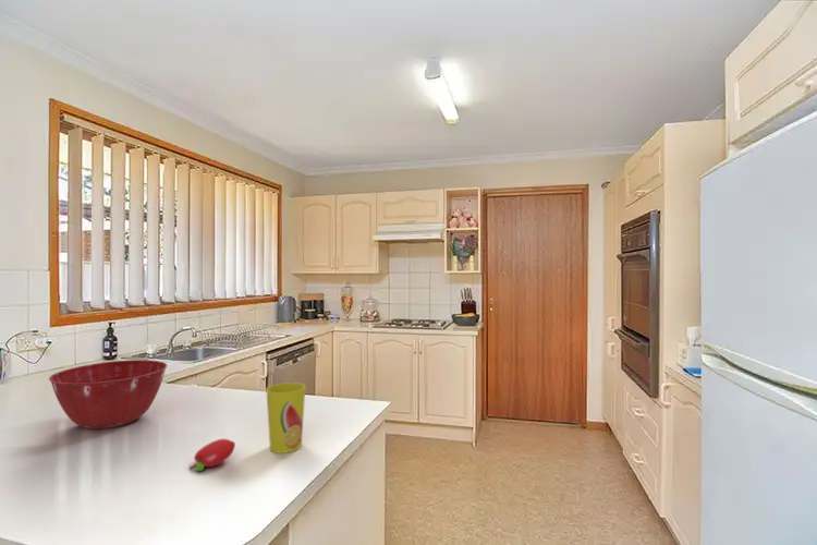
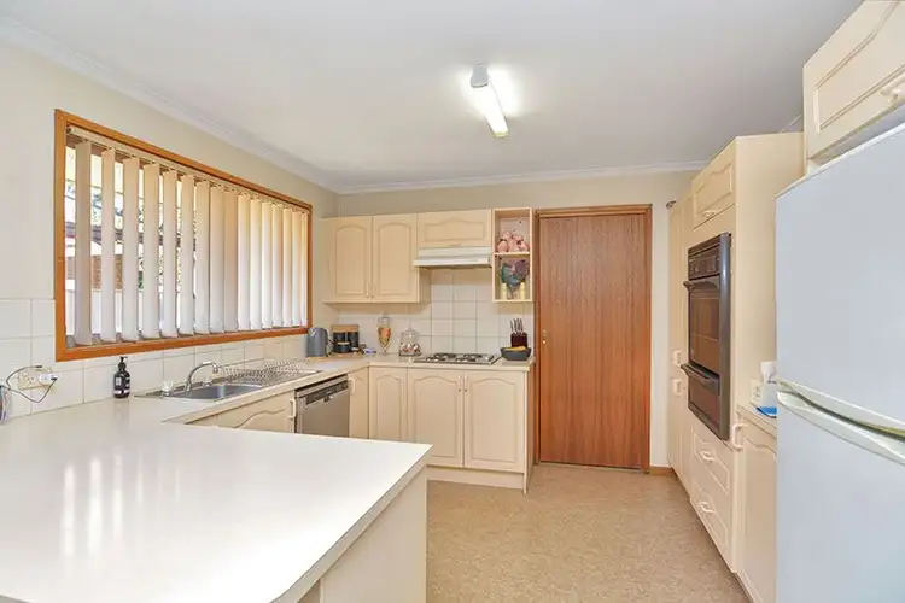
- fruit (211, 452)
- mixing bowl (111, 395)
- cup (285, 416)
